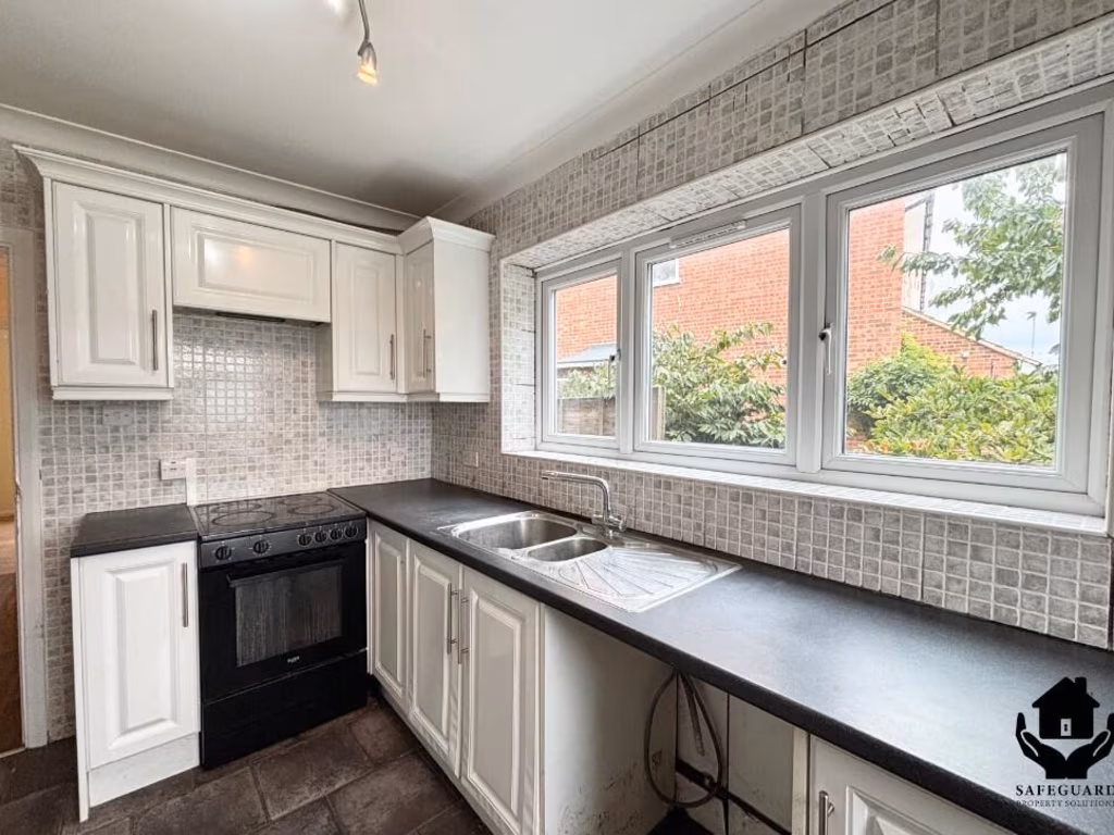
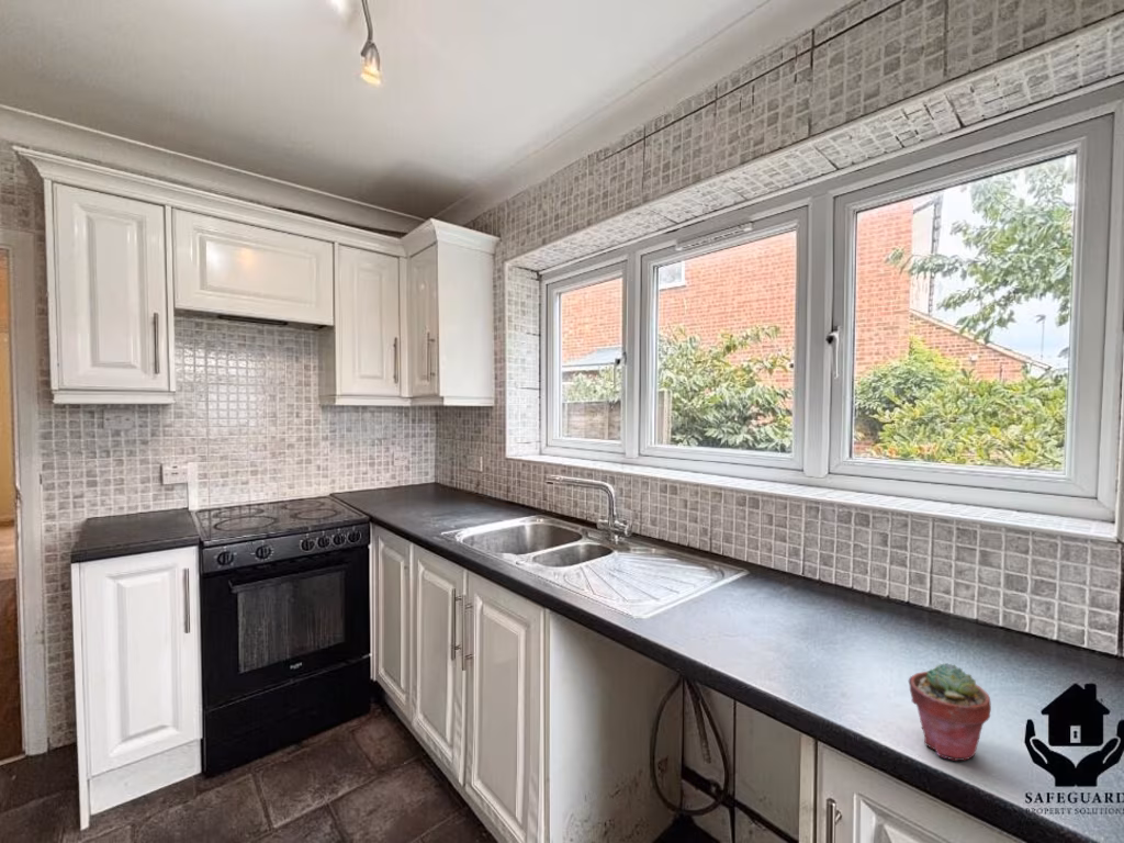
+ potted succulent (948, 705)
